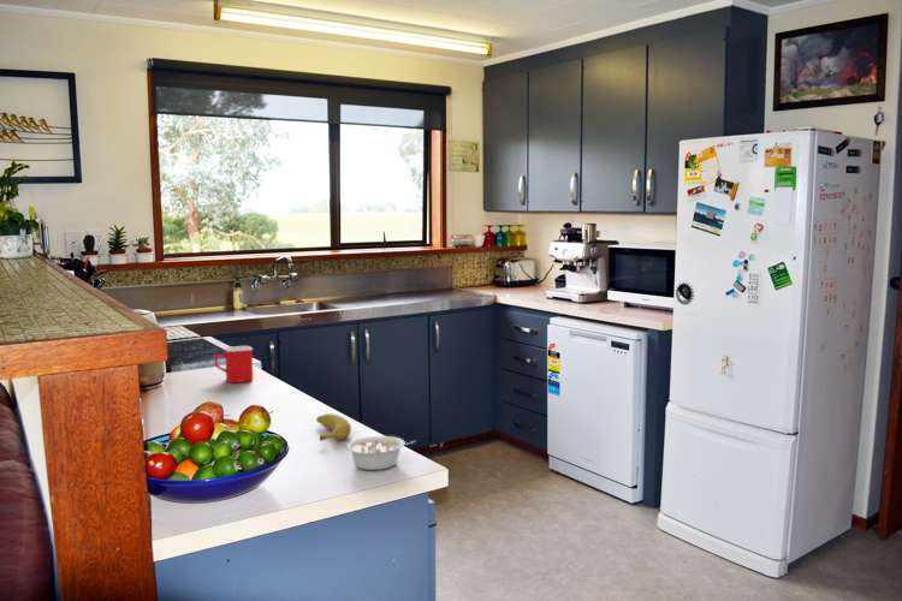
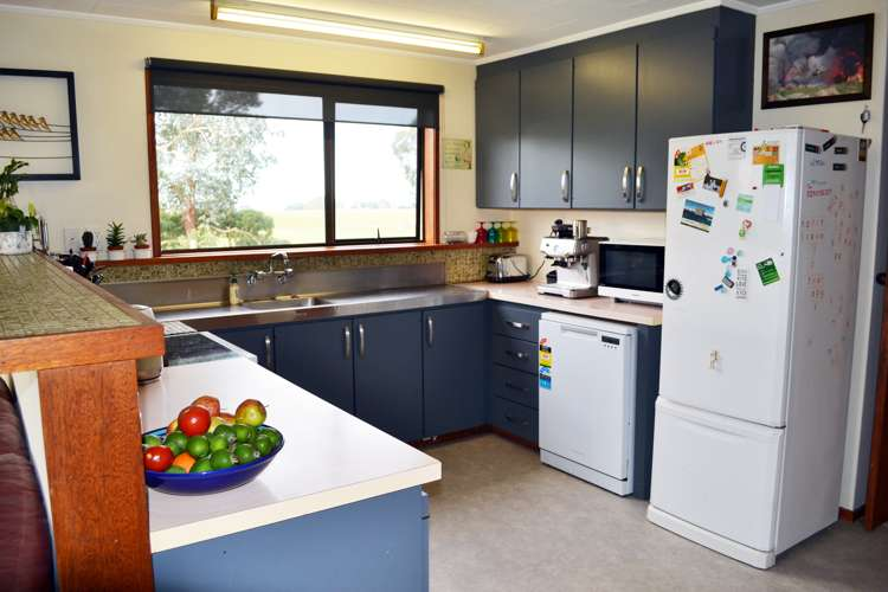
- mug (233, 364)
- banana (328, 427)
- legume (378, 451)
